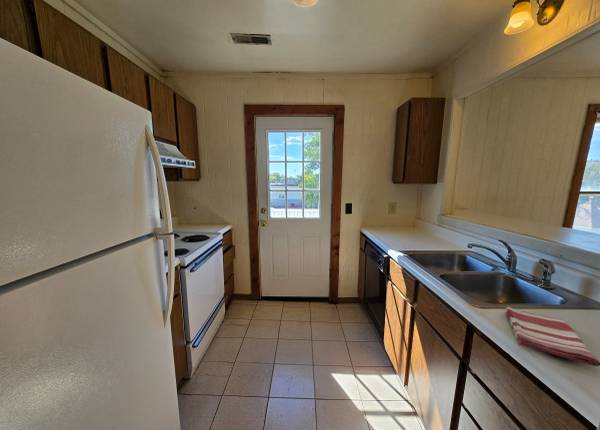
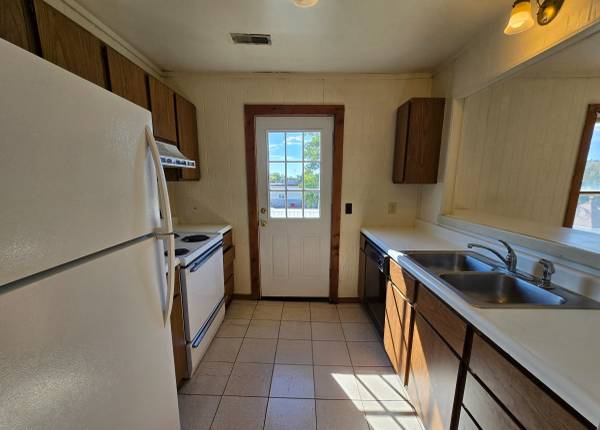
- dish towel (544, 331)
